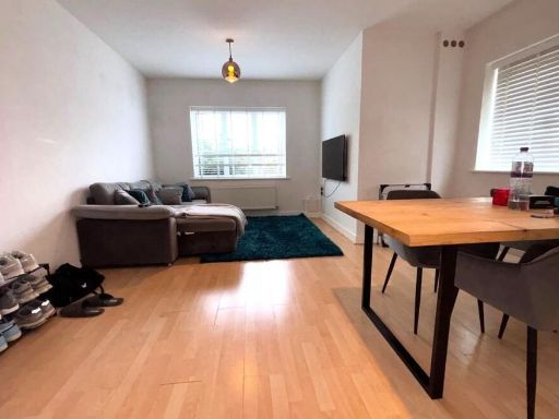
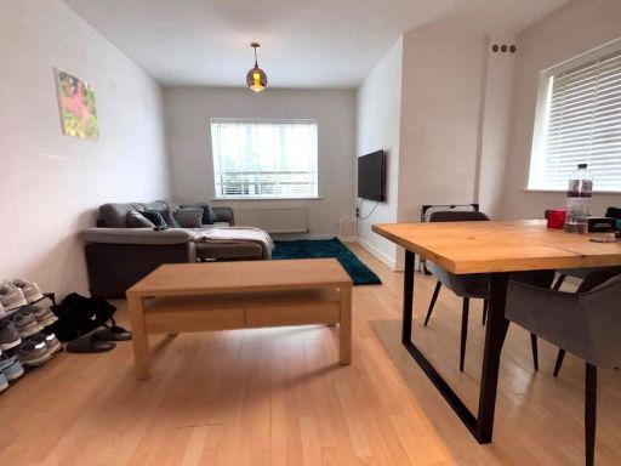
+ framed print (79, 108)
+ coffee table (250, 309)
